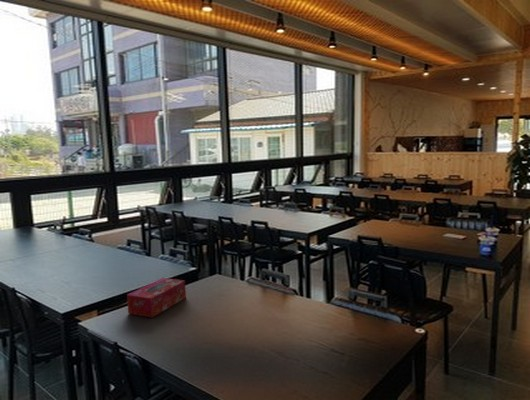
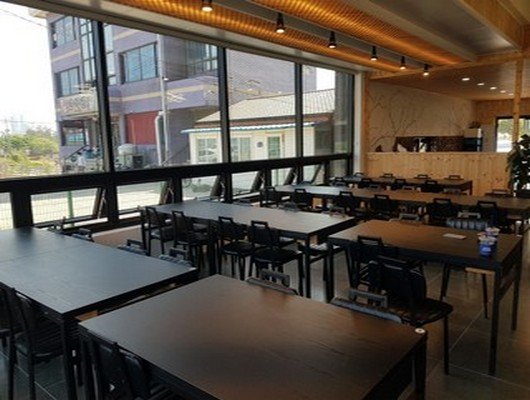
- tissue box (157, 296)
